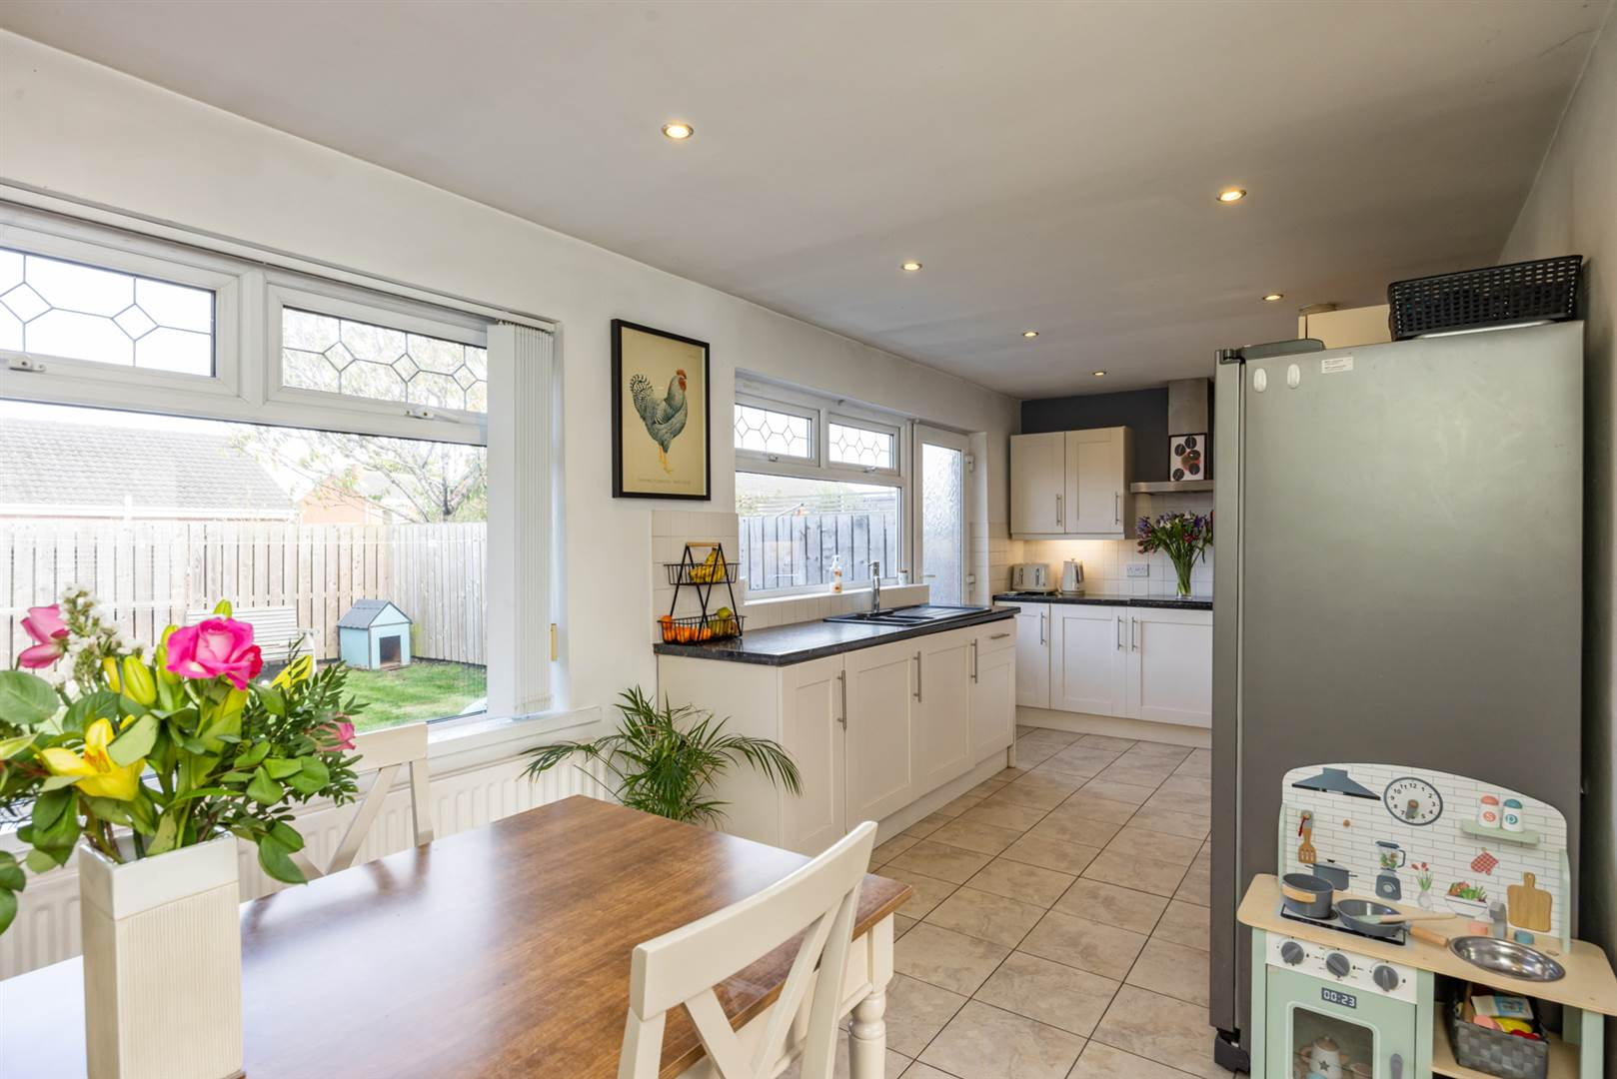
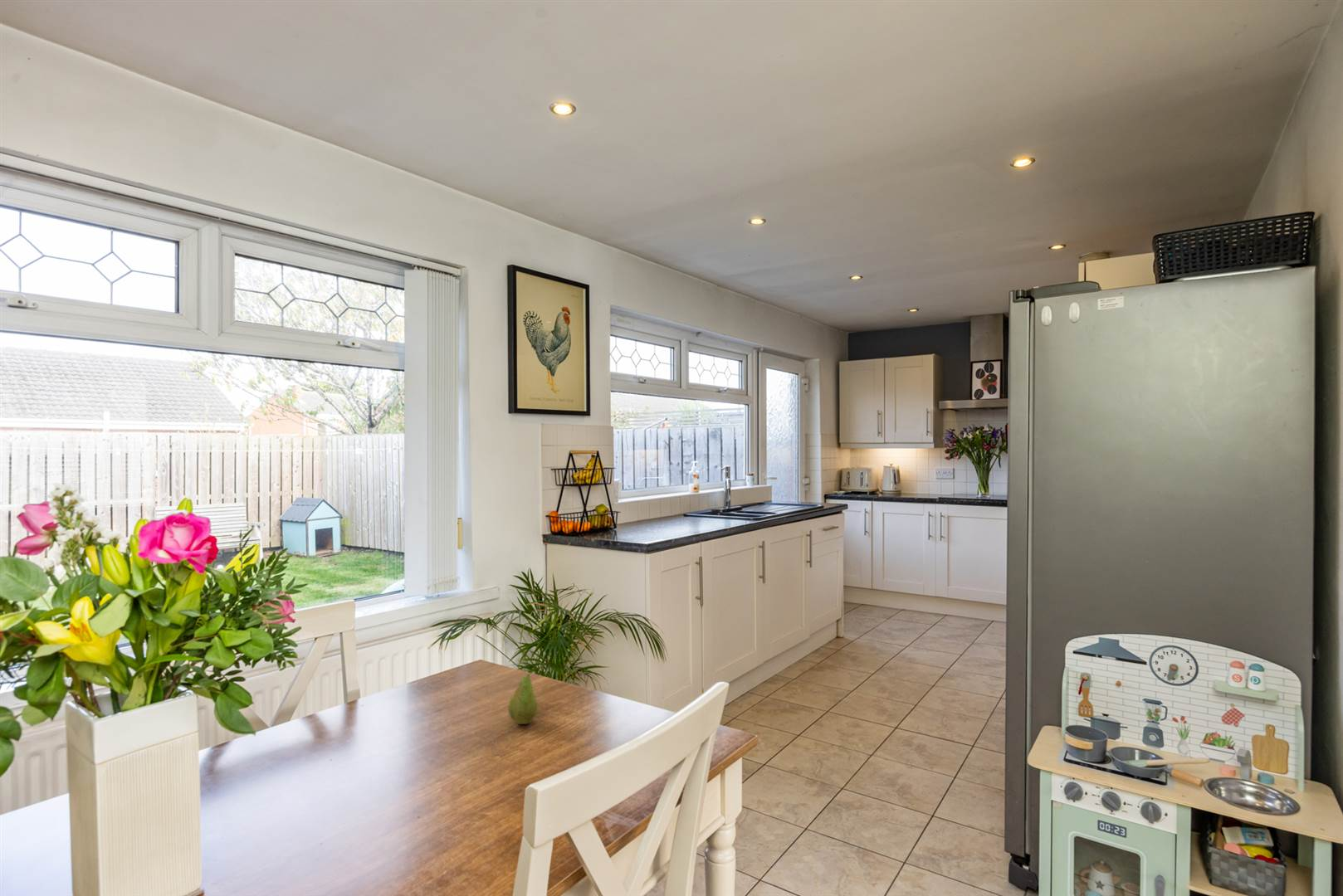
+ fruit (523, 695)
